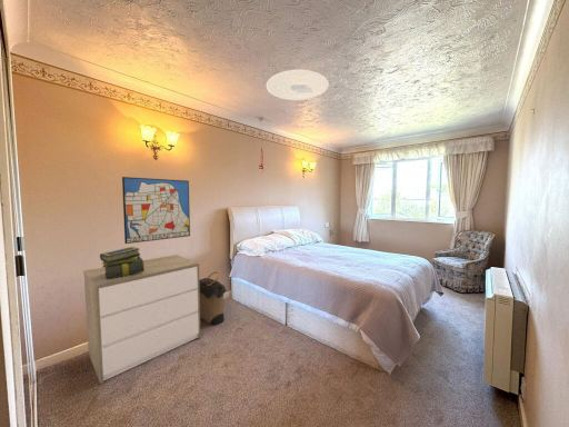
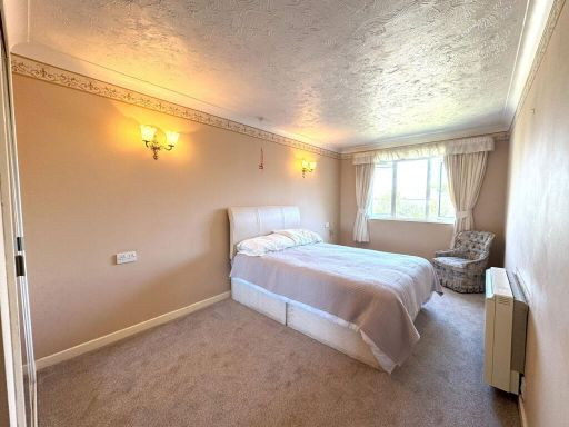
- laundry hamper (209, 295)
- stack of books (122, 261)
- ceiling light (297, 83)
- wall art (159, 209)
- dresser (146, 306)
